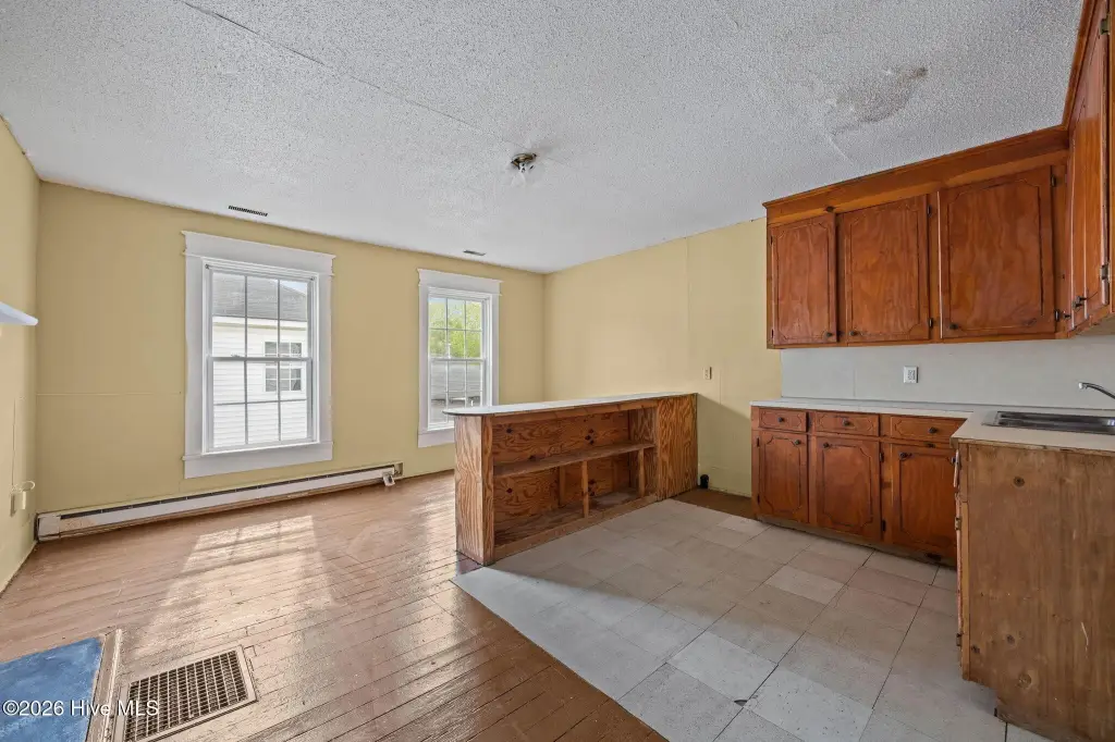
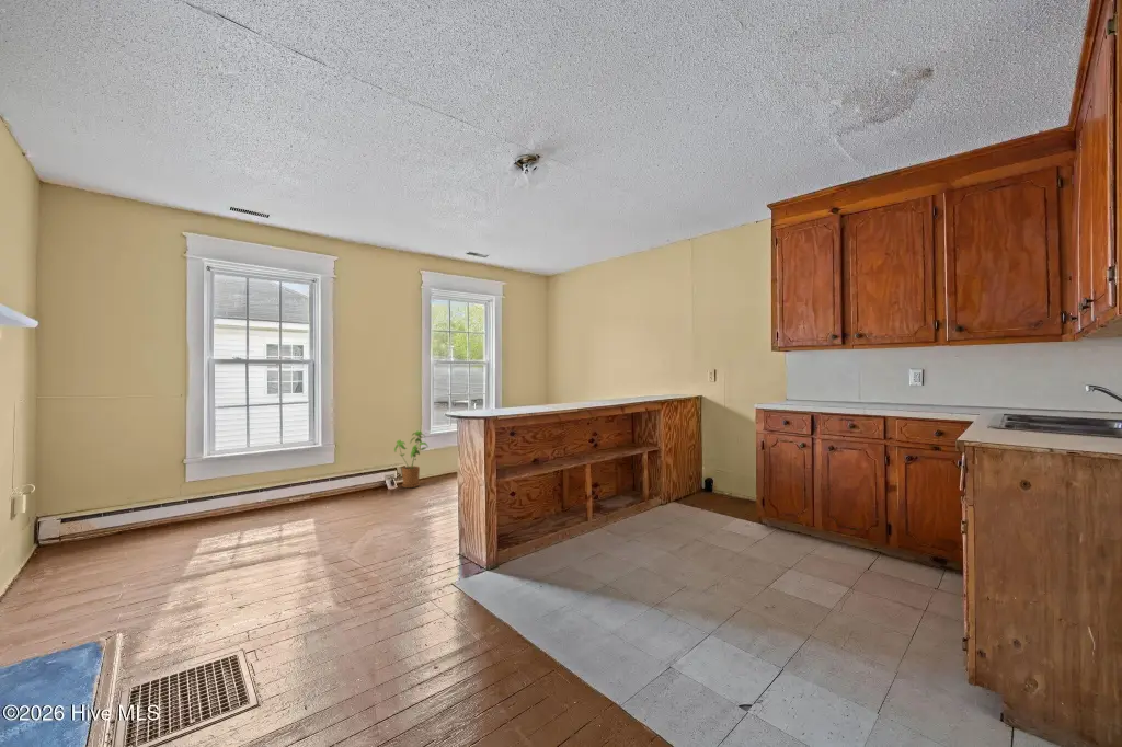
+ house plant (413, 458)
